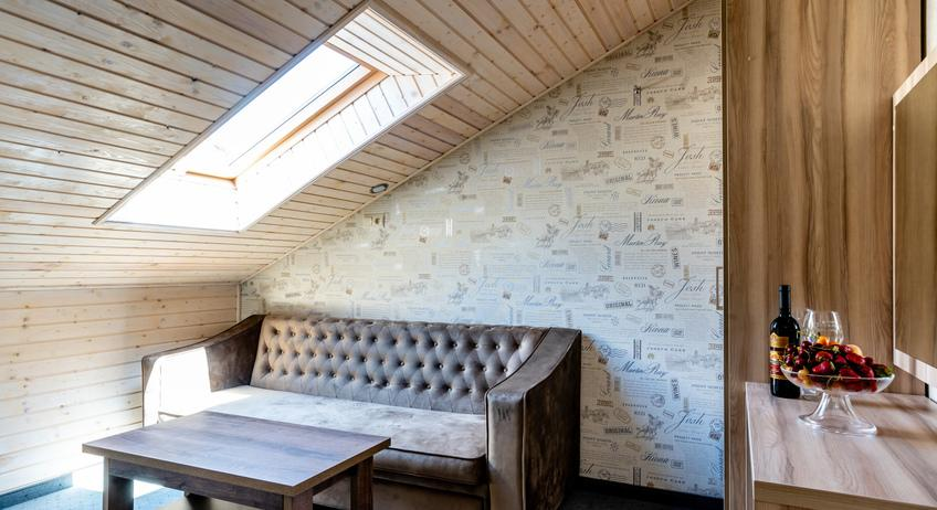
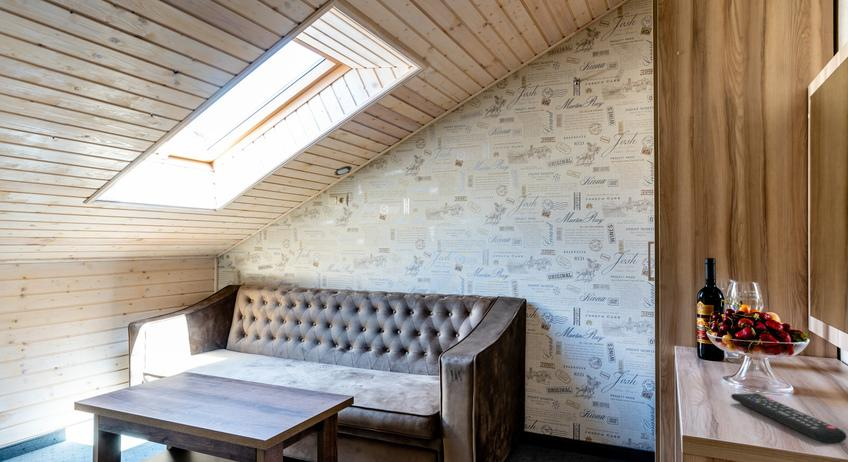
+ remote control (782, 414)
